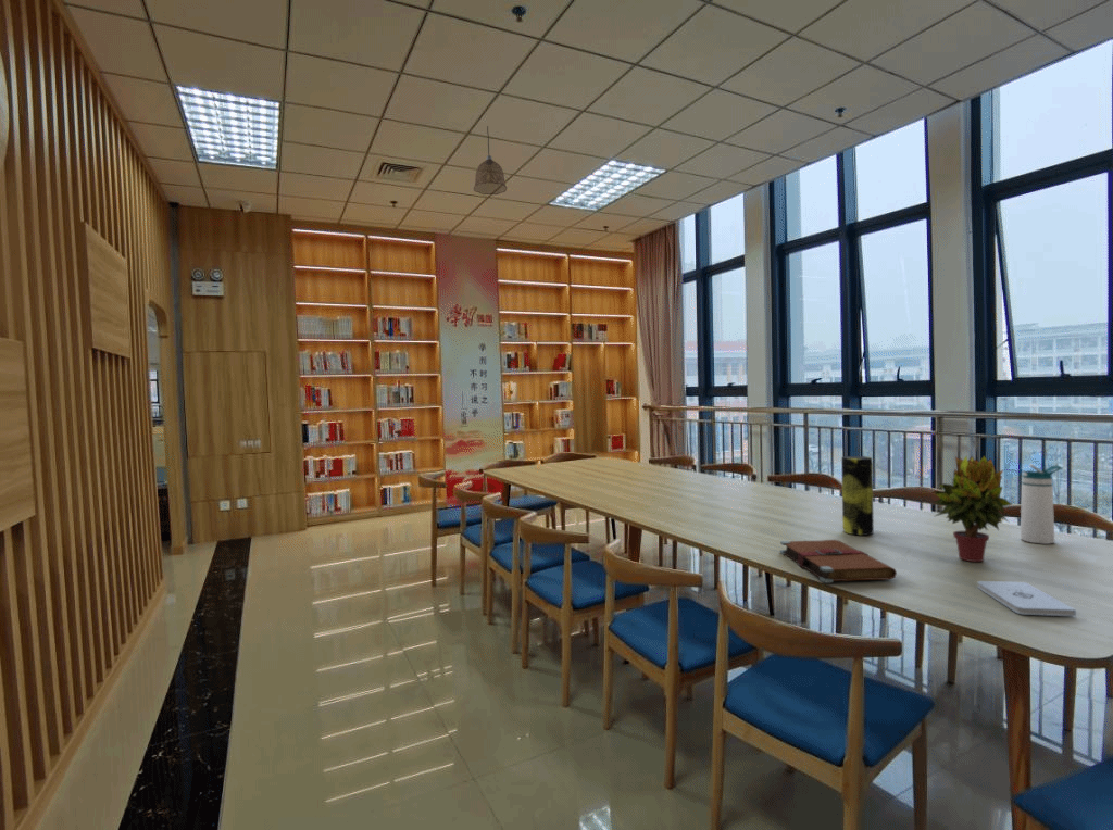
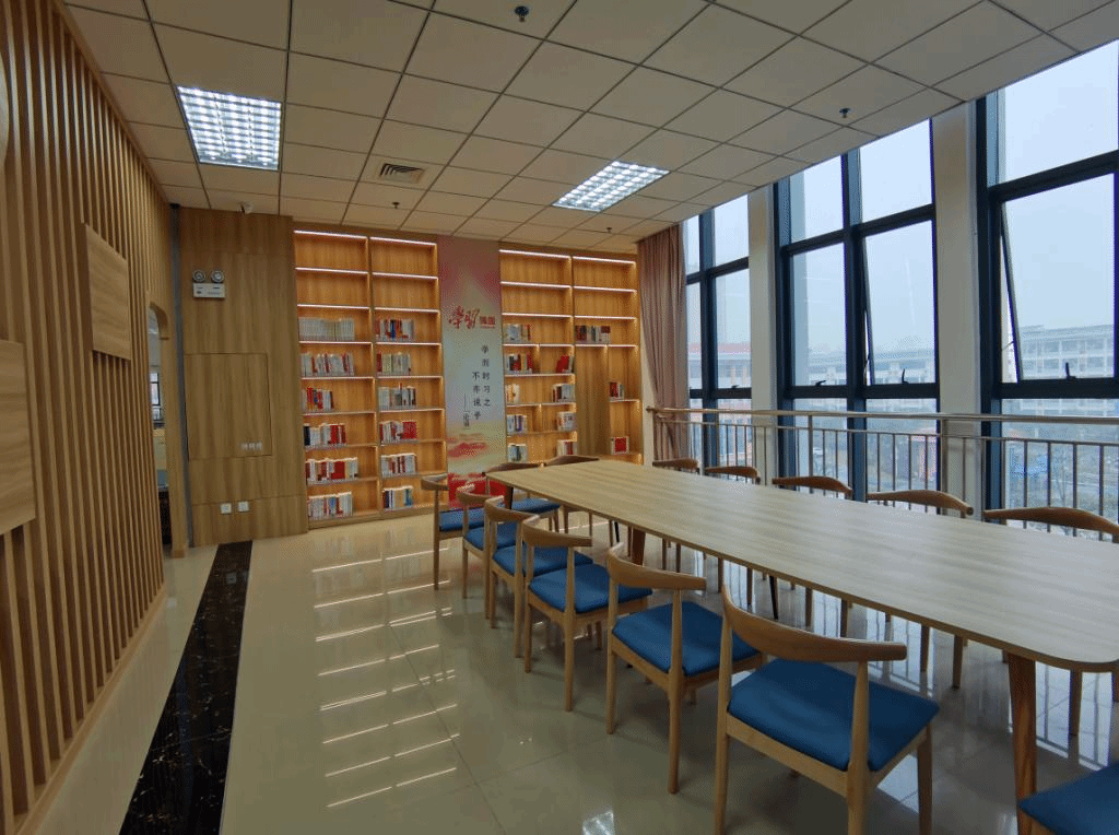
- book (830, 556)
- potted plant (973, 507)
- pendant lamp (488, 158)
- notepad (1022, 596)
- water bottle (1040, 502)
- vase (856, 494)
